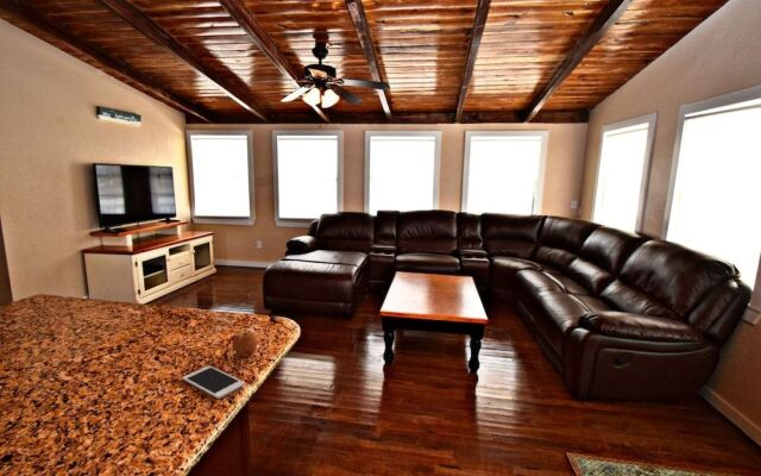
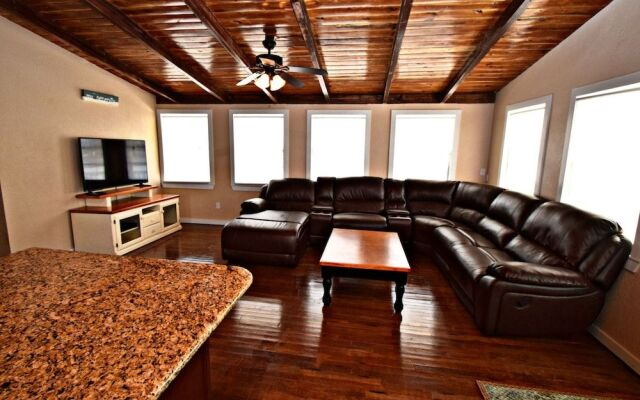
- apple (245, 342)
- cell phone (213, 381)
